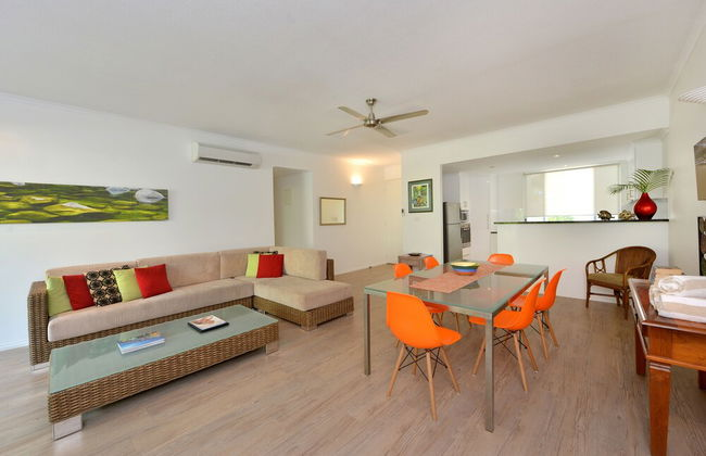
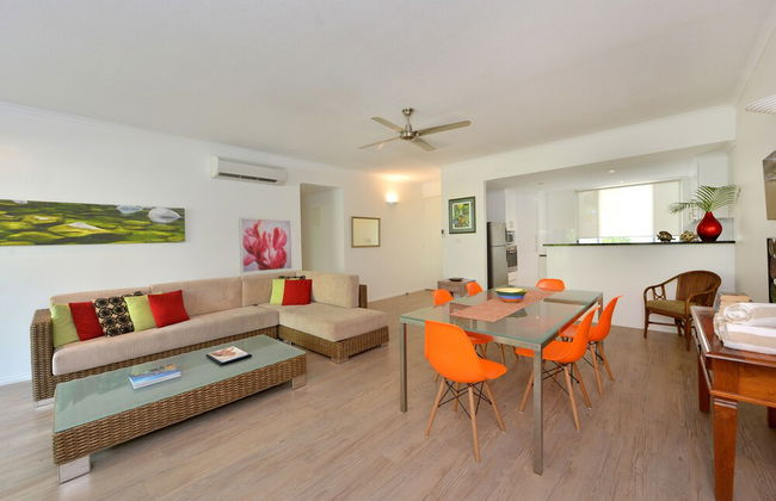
+ wall art (267, 245)
